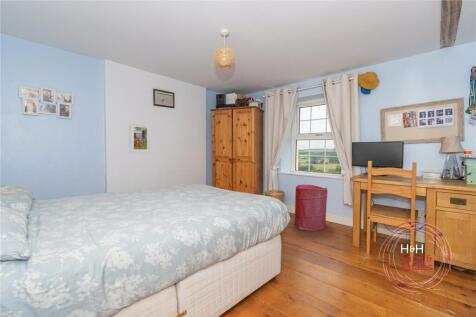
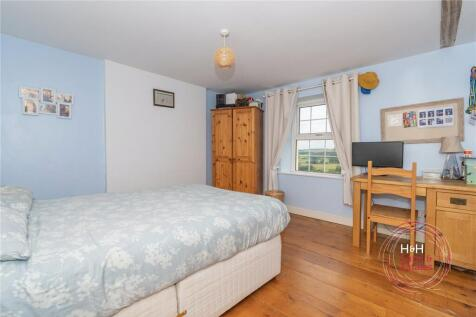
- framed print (140, 138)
- laundry hamper (310, 205)
